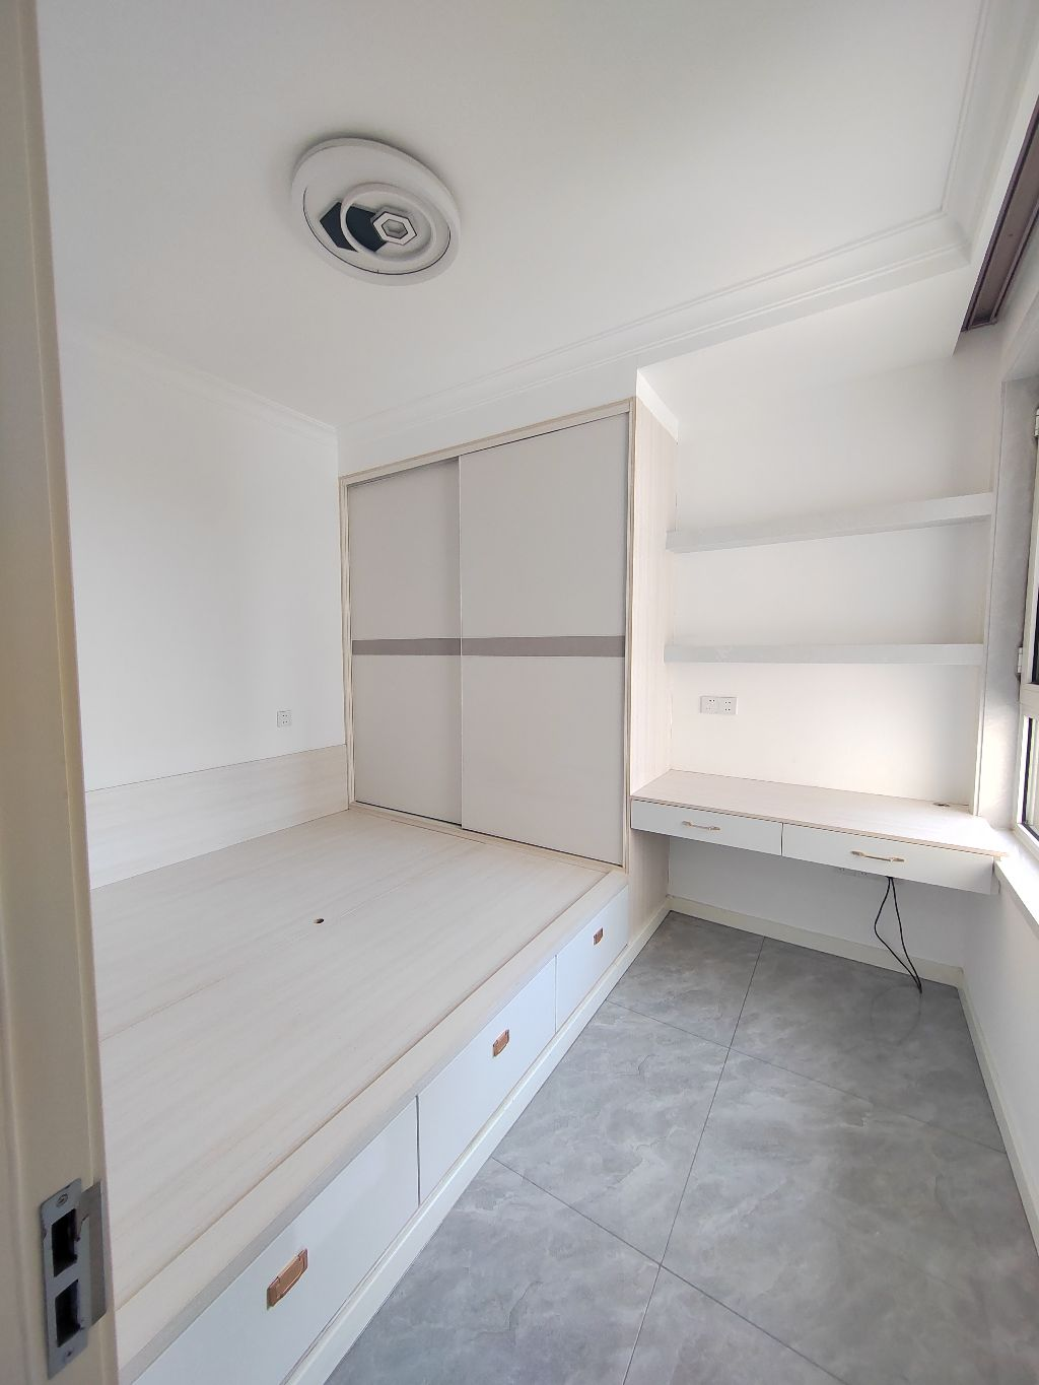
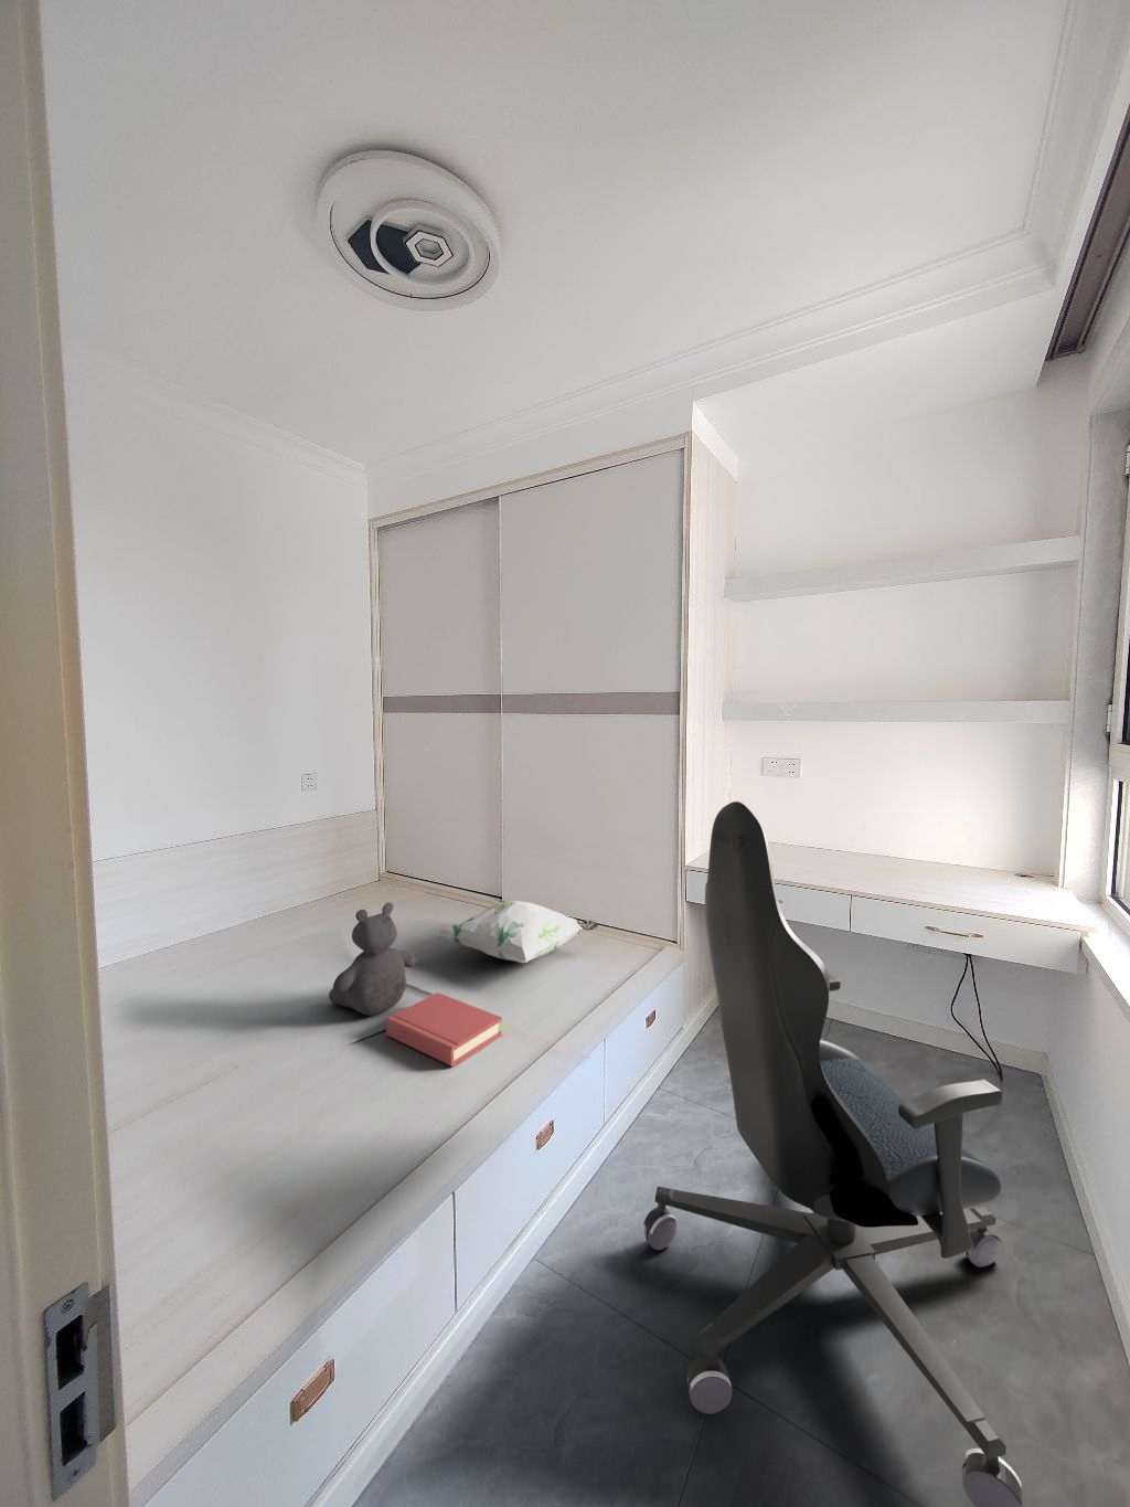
+ office chair (819, 1049)
+ teddy bear (368, 954)
+ decorative pillow (520, 930)
+ hardback book (444, 1027)
